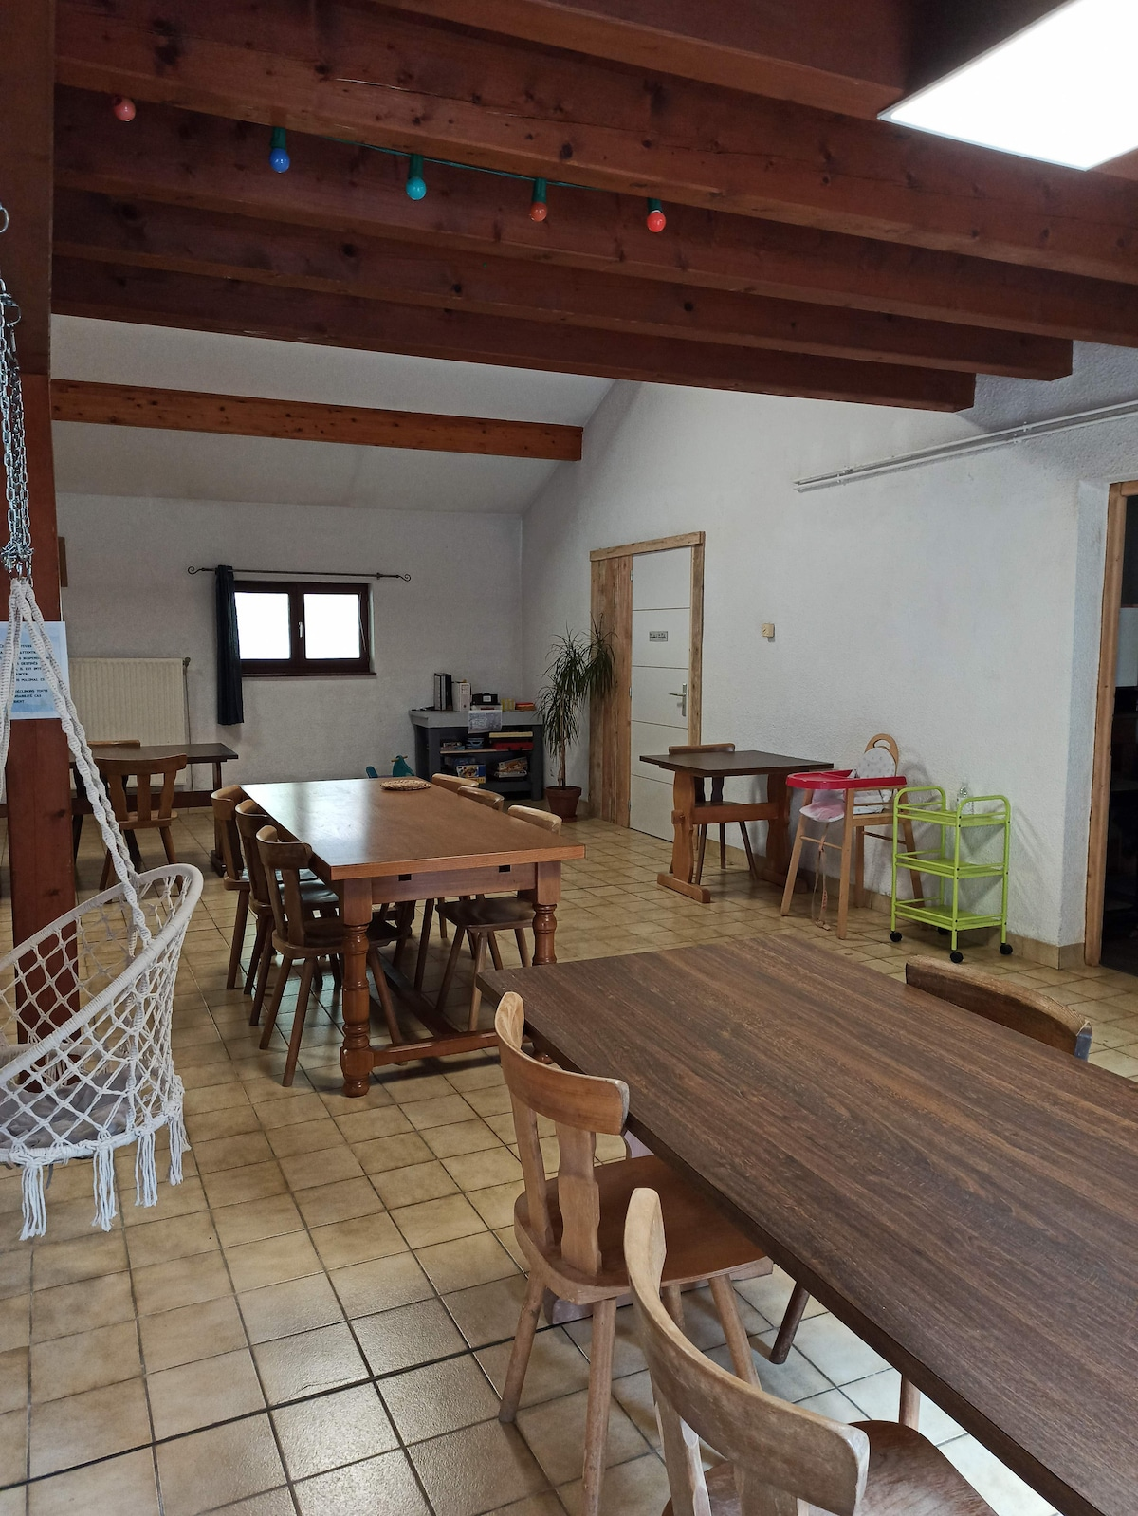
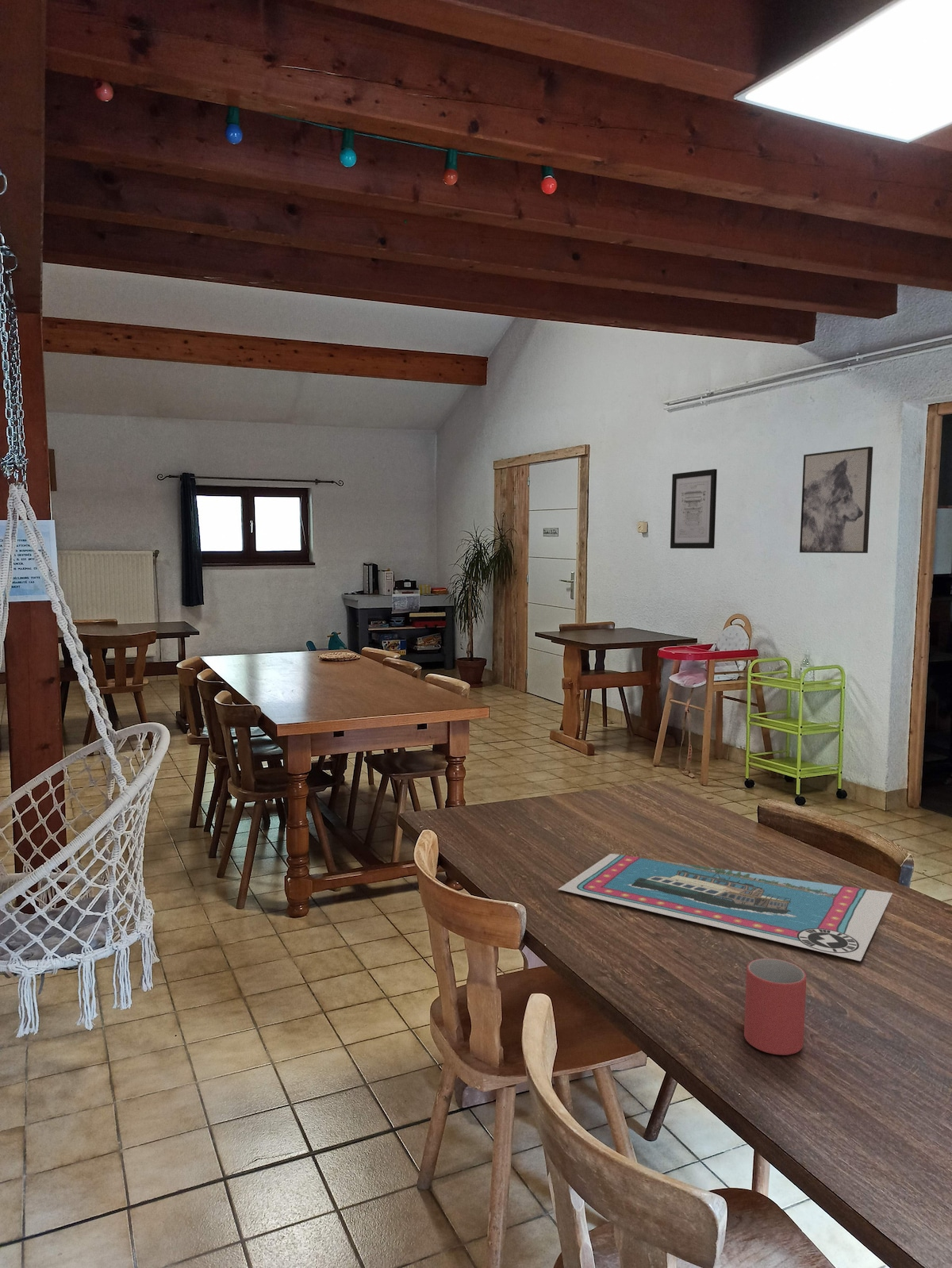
+ postcard (727, 888)
+ mug (769, 999)
+ wall art (835, 501)
+ wall art (693, 510)
